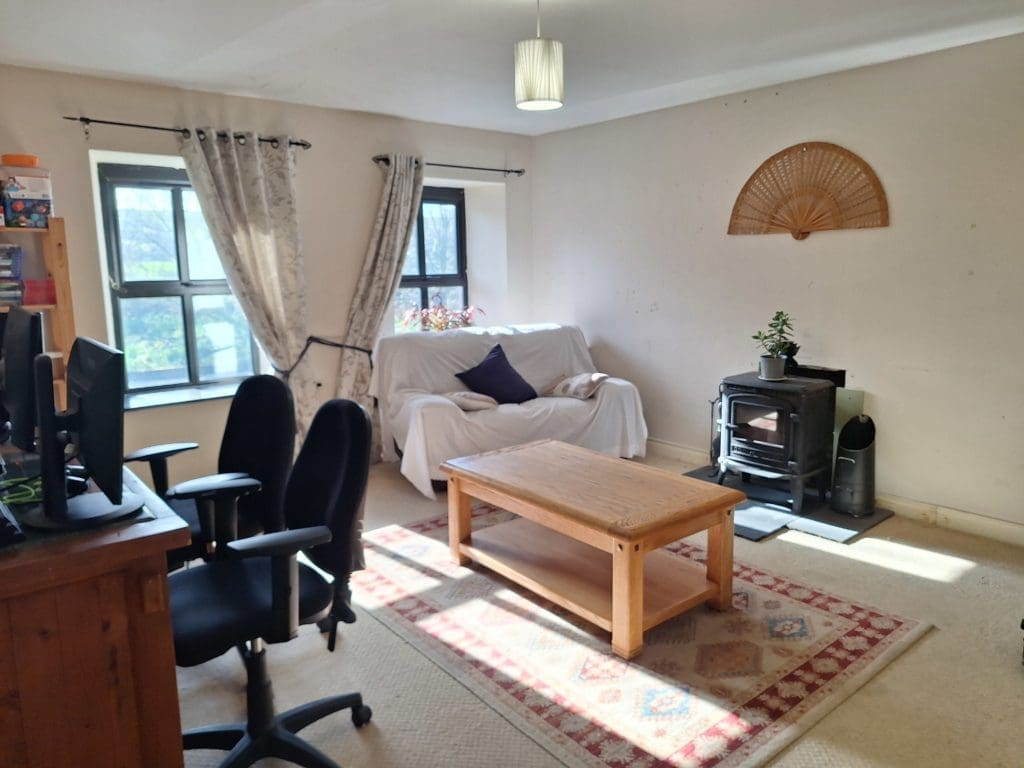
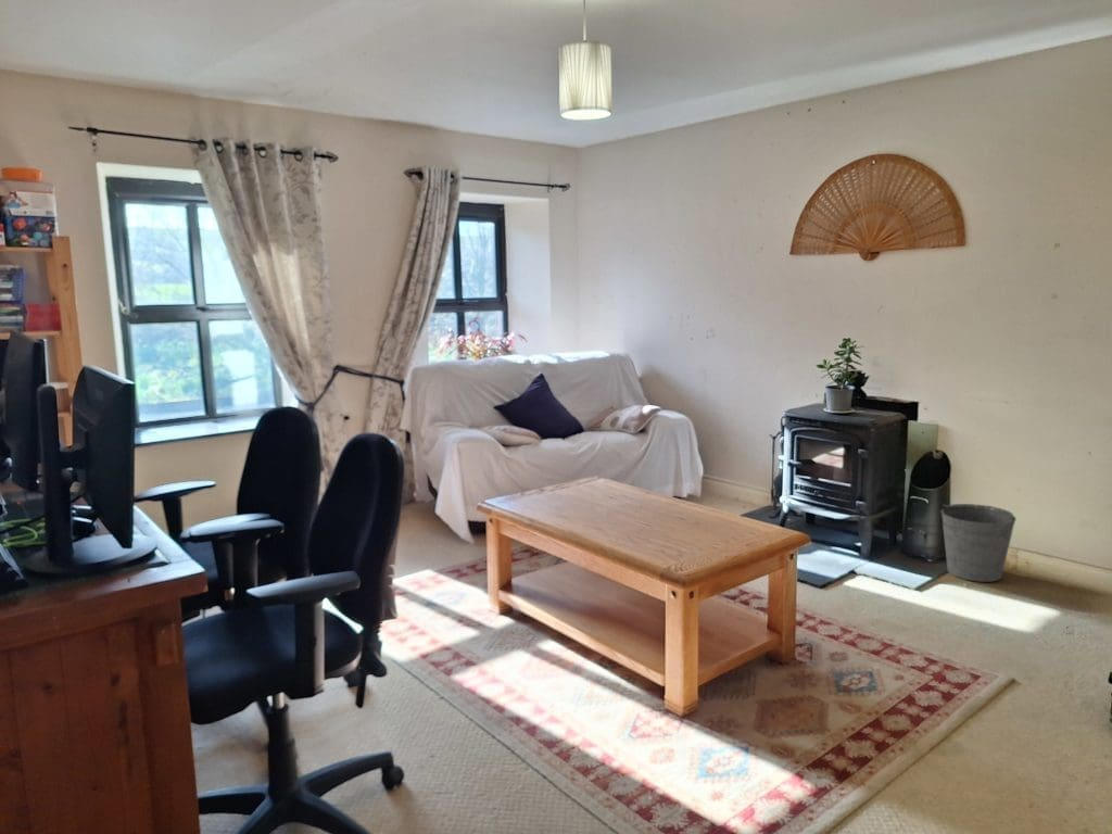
+ bucket (976, 542)
